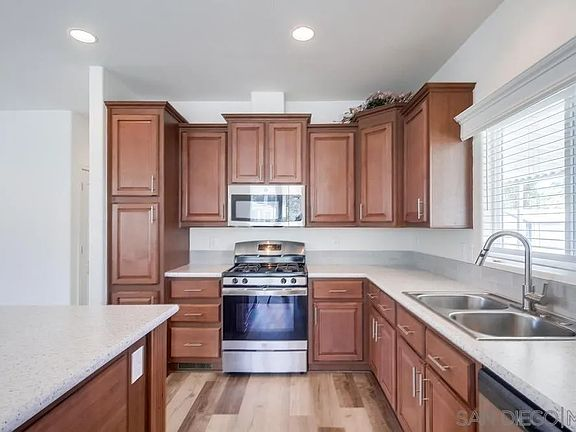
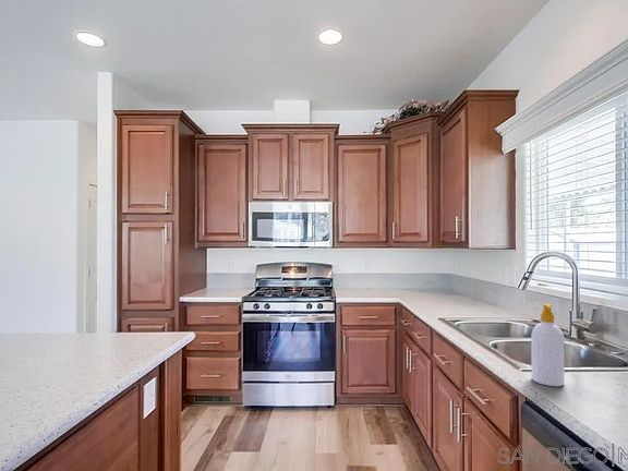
+ soap bottle (547, 342)
